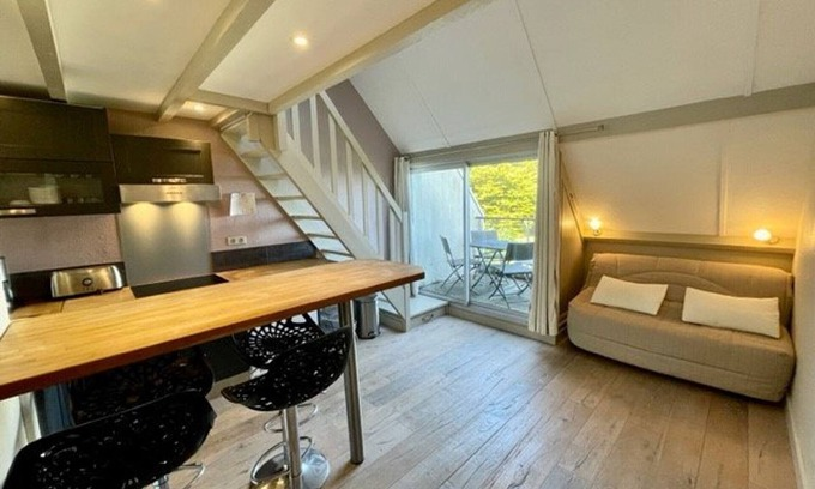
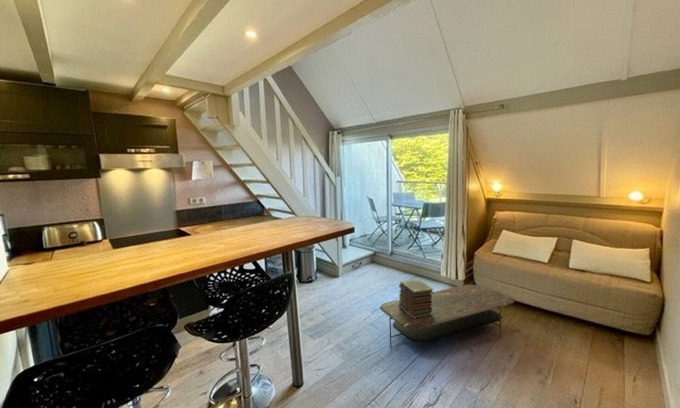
+ coffee table (447, 317)
+ book stack (415, 297)
